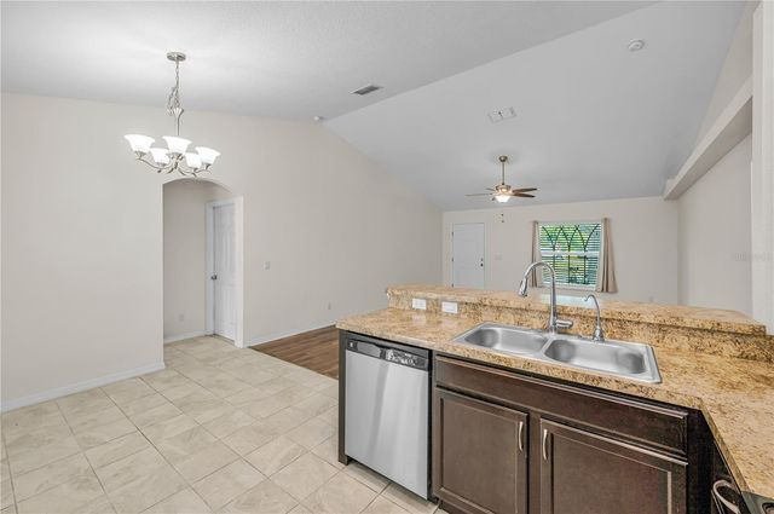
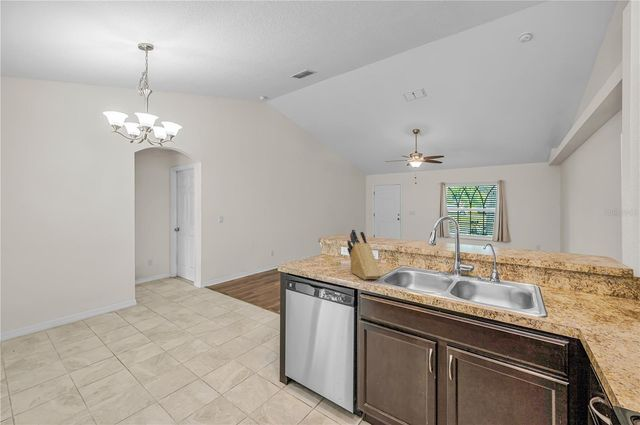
+ knife block (362, 252)
